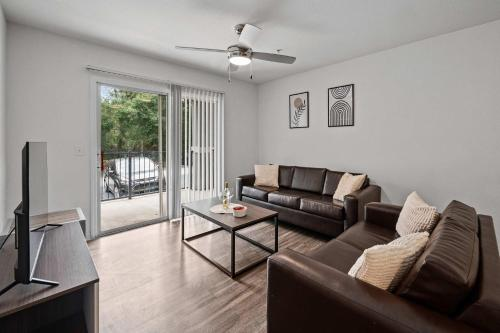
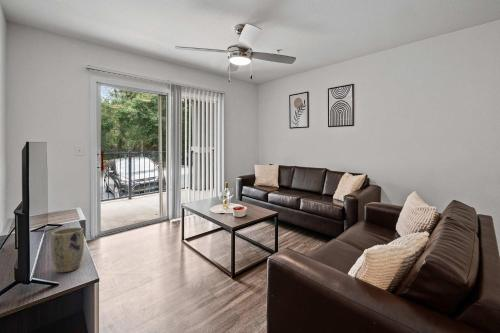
+ plant pot (68, 249)
